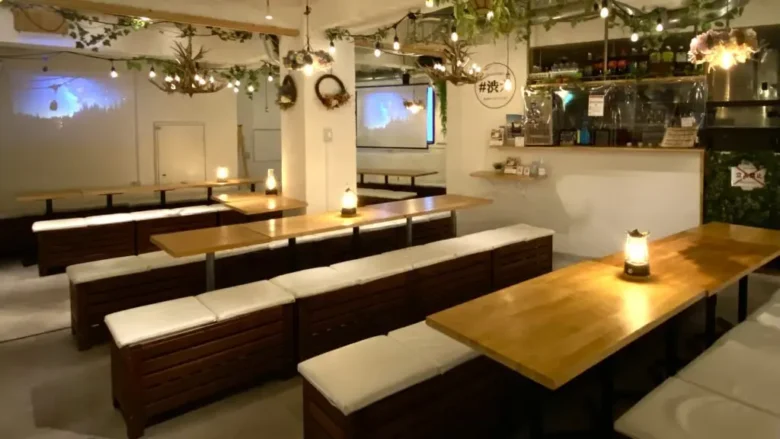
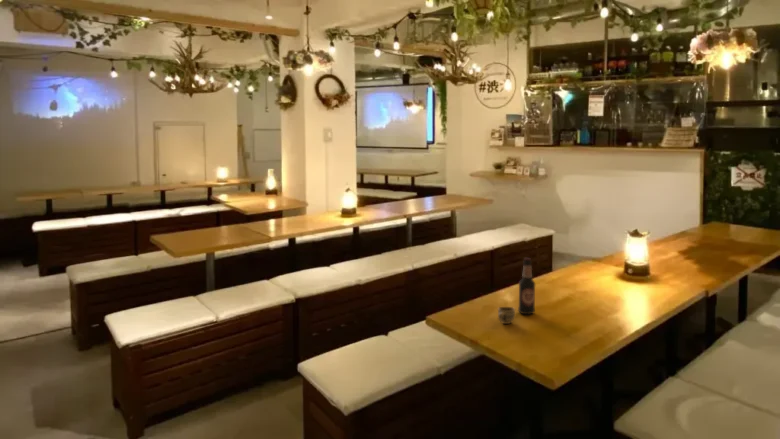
+ bottle (527, 285)
+ cup (504, 316)
